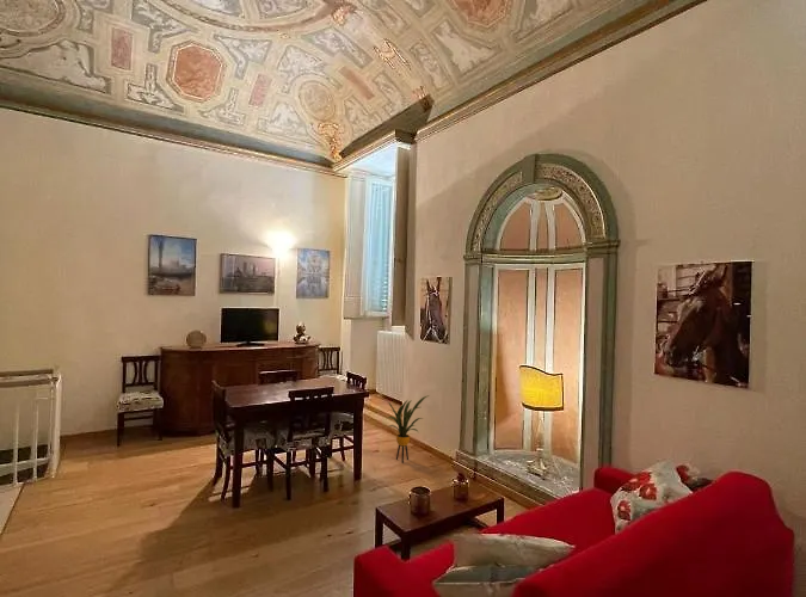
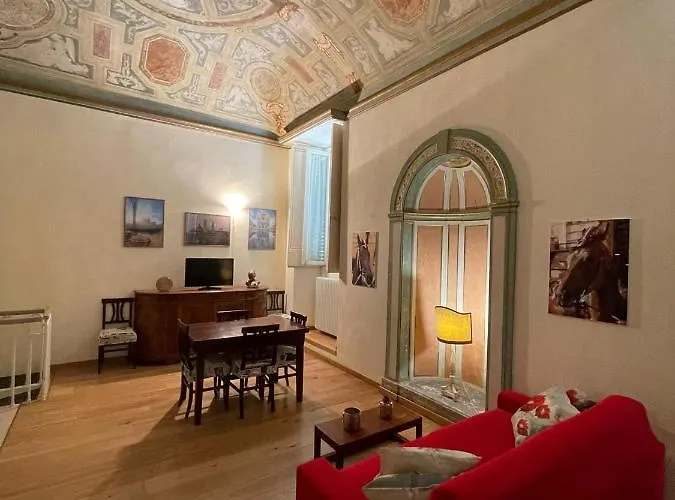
- house plant (407, 429)
